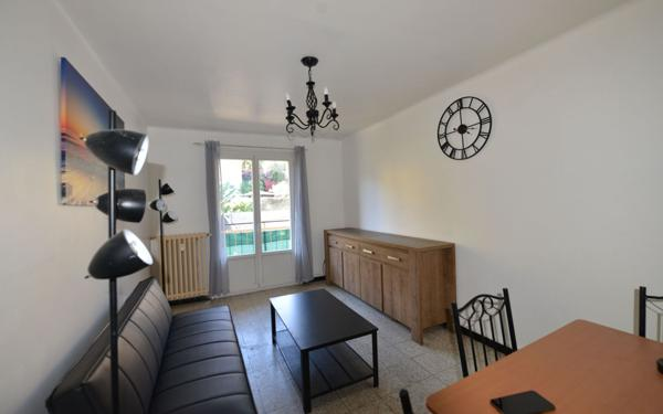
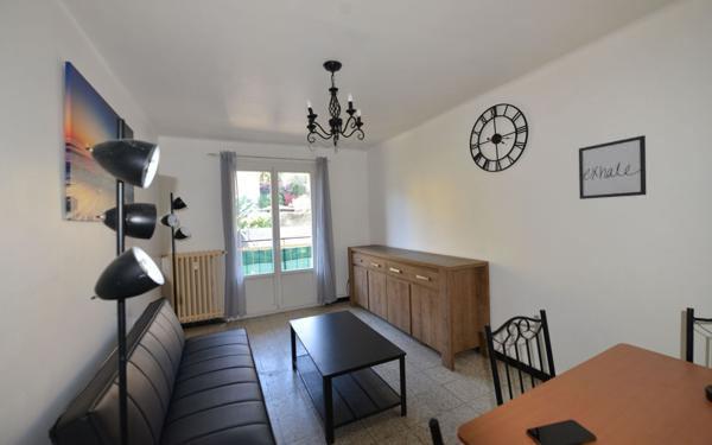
+ wall art (609, 170)
